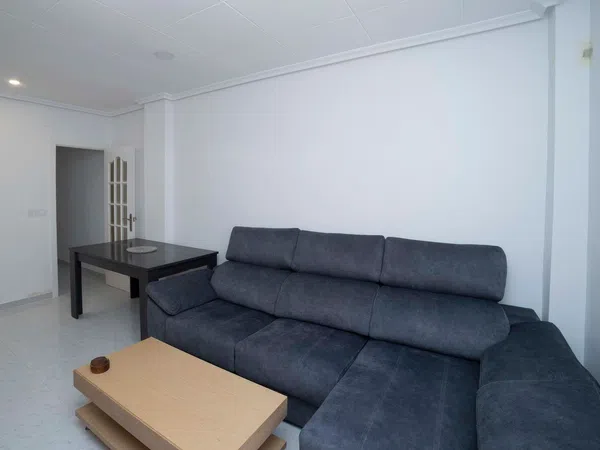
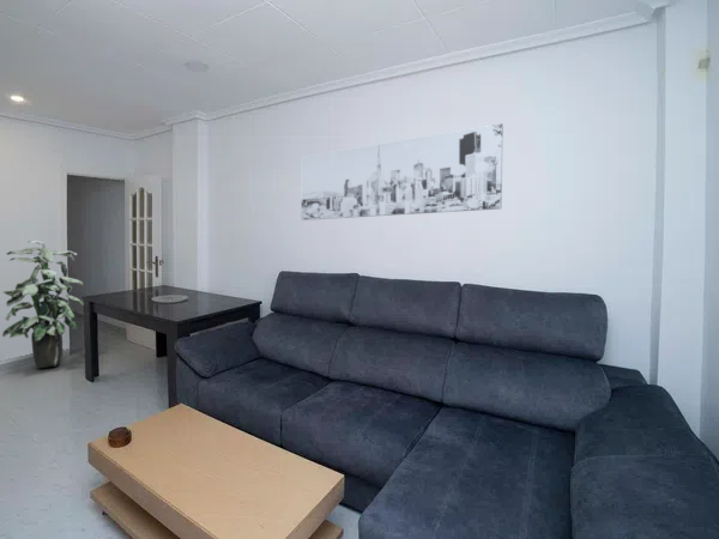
+ wall art (387, 178)
+ indoor plant (42, 303)
